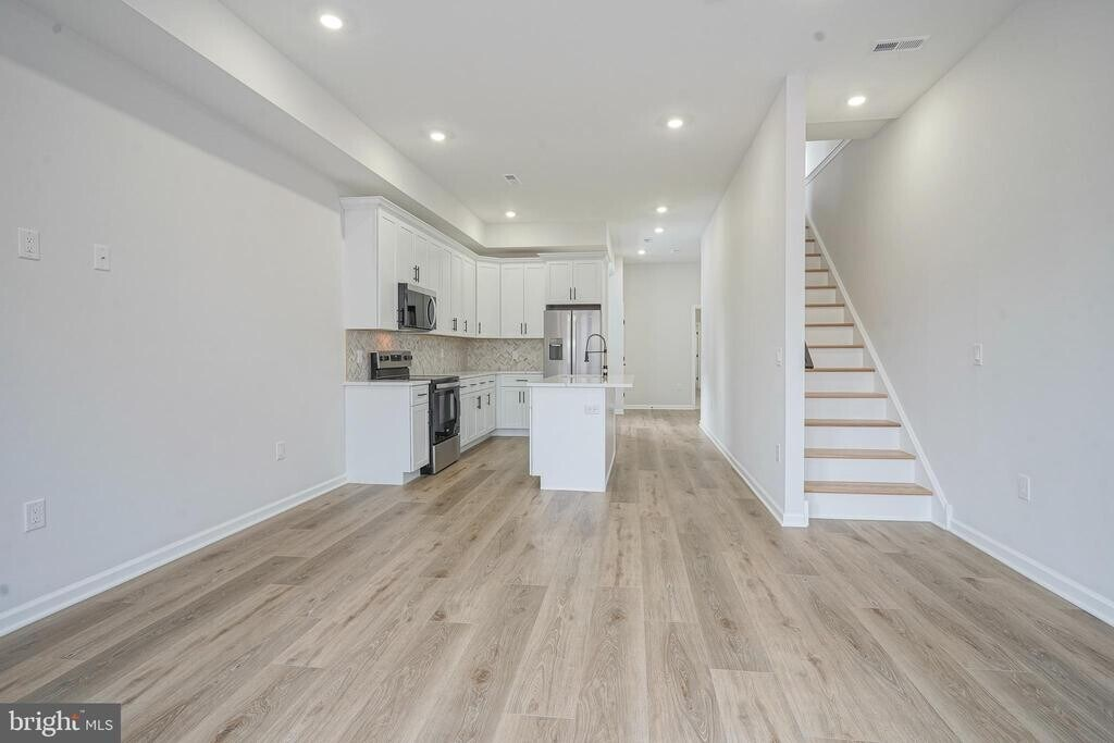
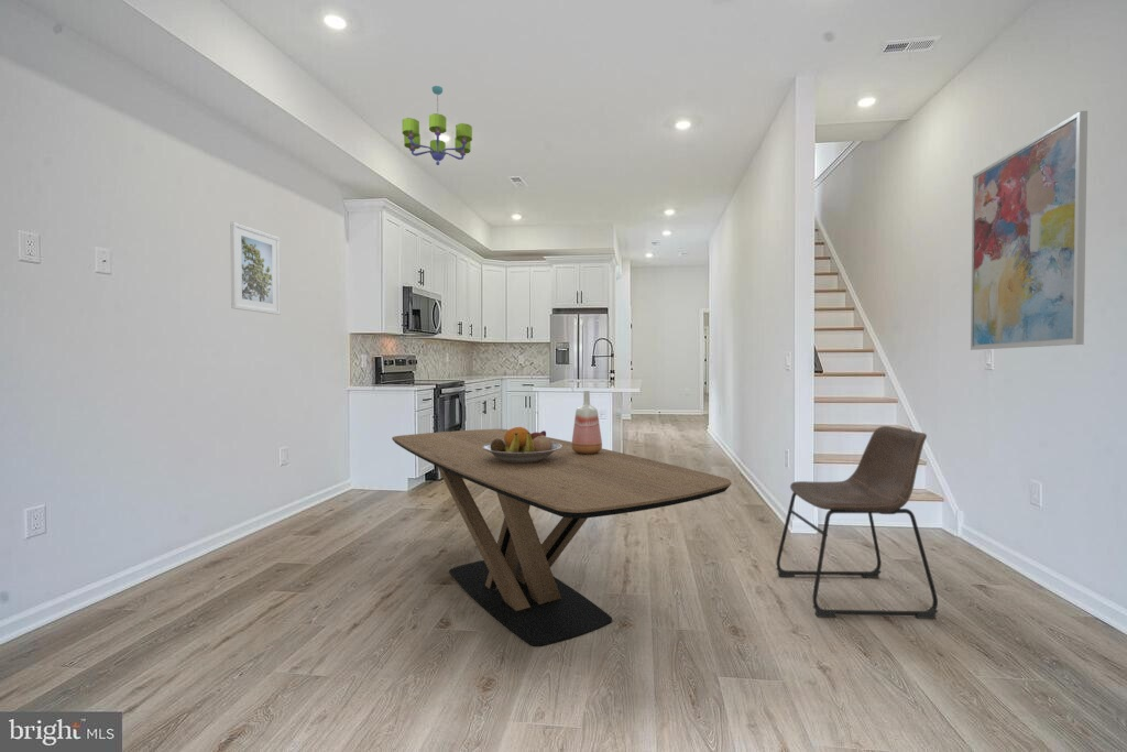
+ vase (587, 421)
+ chandelier (437, 127)
+ fruit bowl (522, 442)
+ chair (853, 512)
+ wall art (1020, 248)
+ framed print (256, 271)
+ dining table (522, 523)
